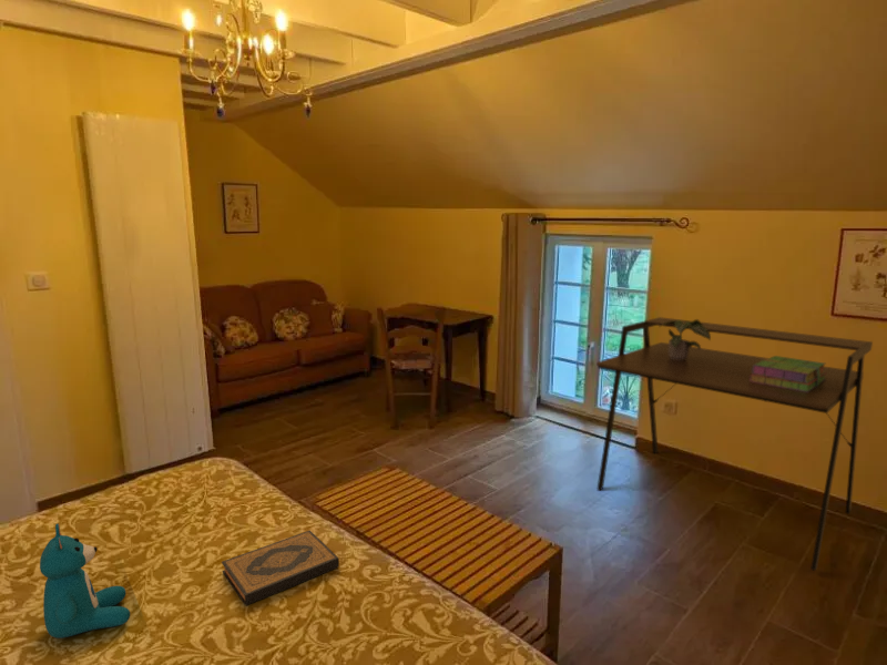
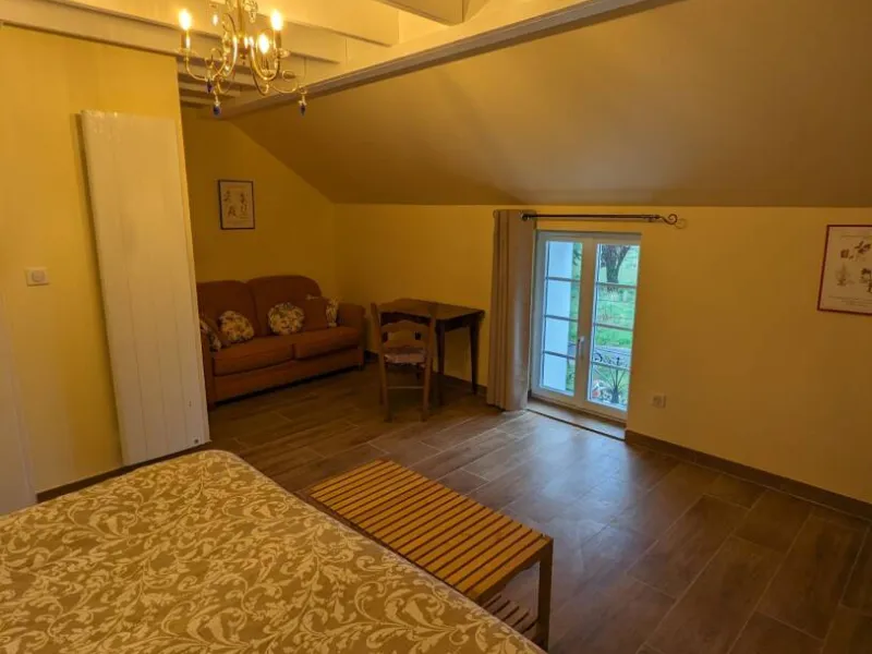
- stack of books (788, 371)
- desk (728, 393)
- hardback book (281, 564)
- teddy bear (83, 575)
- potted plant (683, 339)
